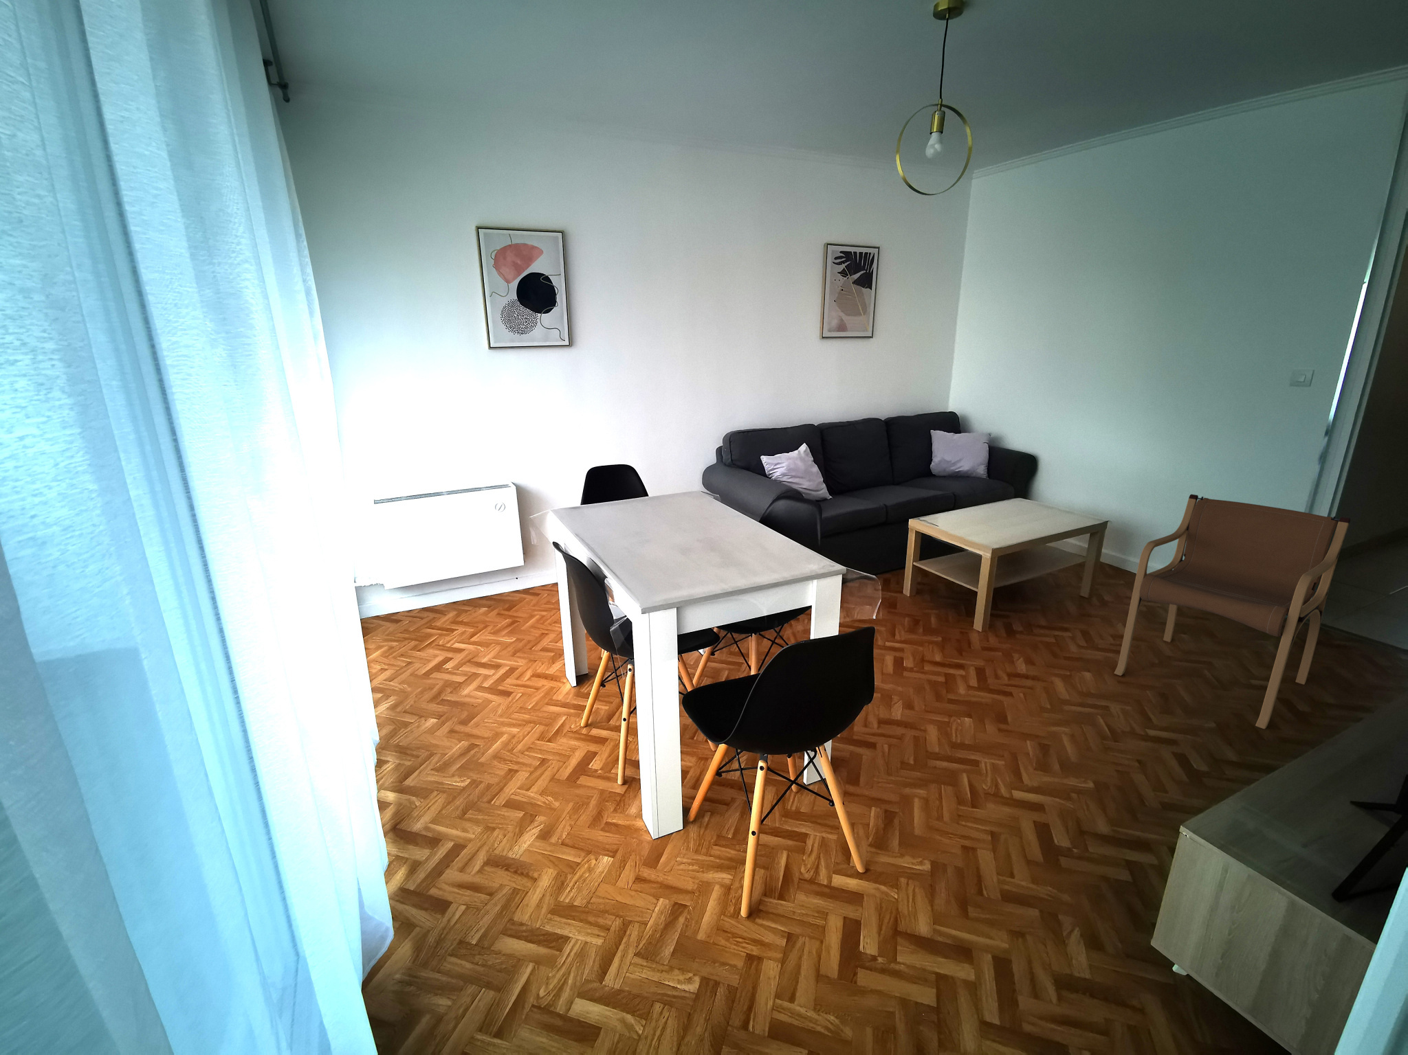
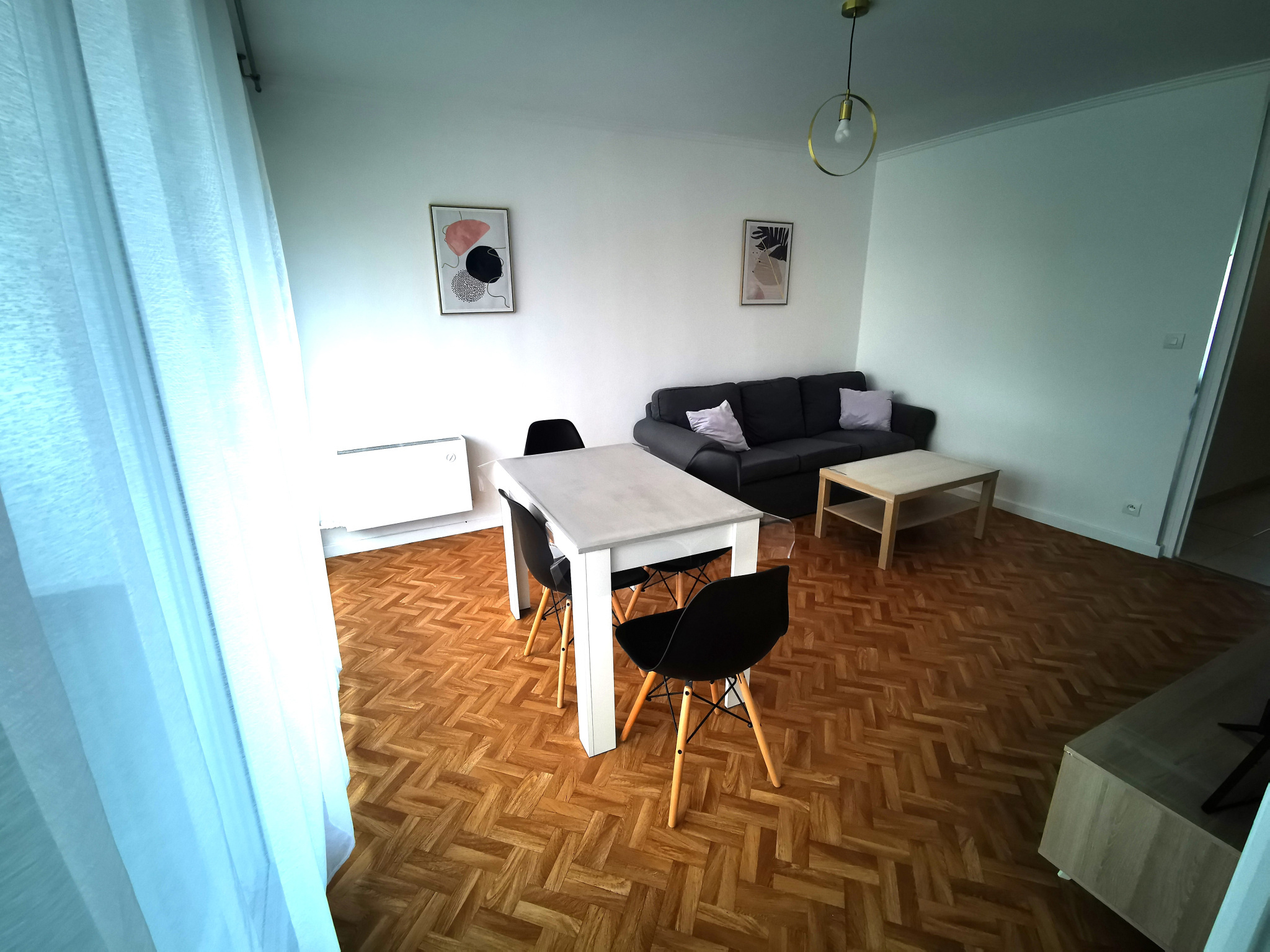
- armchair (1228, 598)
